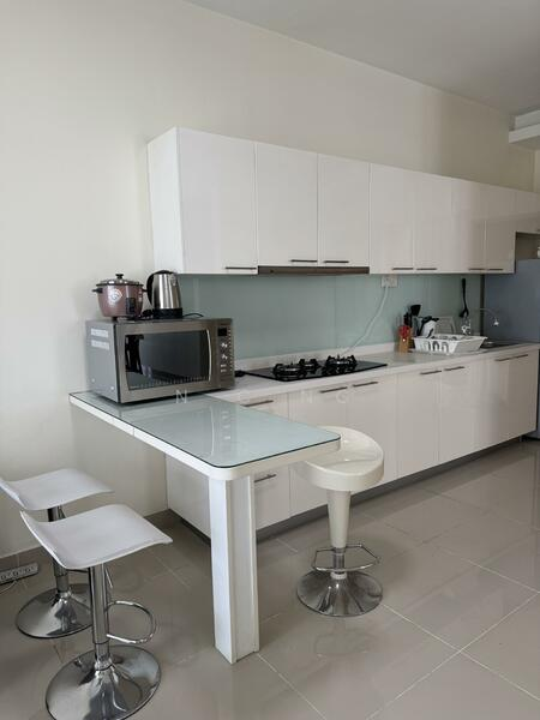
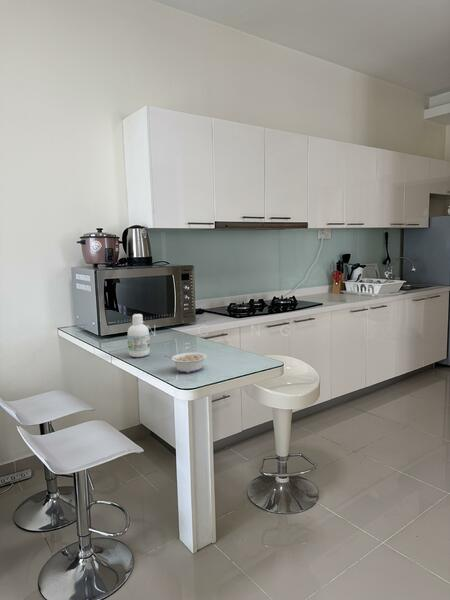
+ bottle (138, 335)
+ legume (188, 362)
